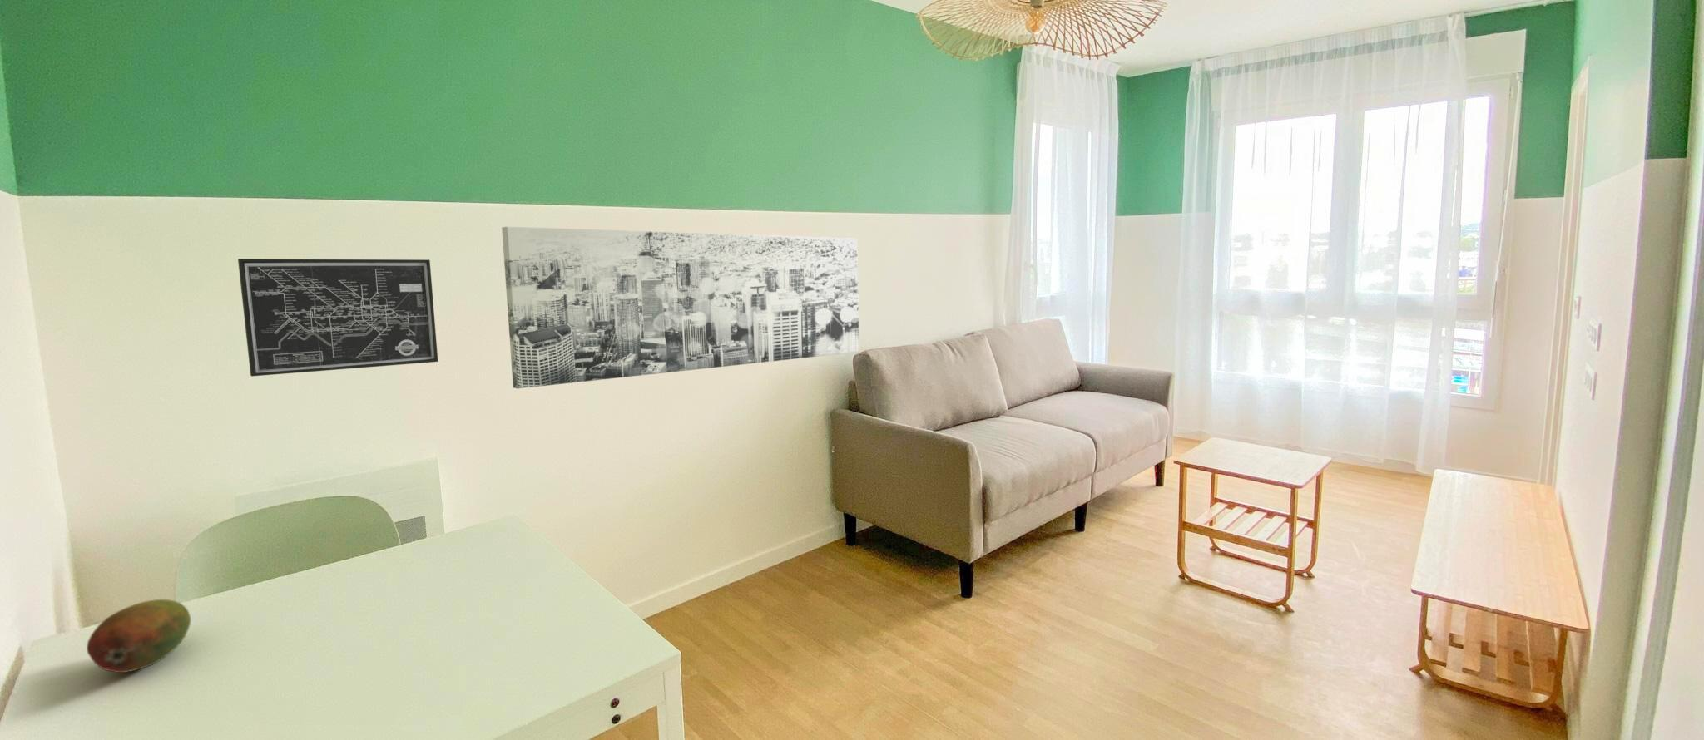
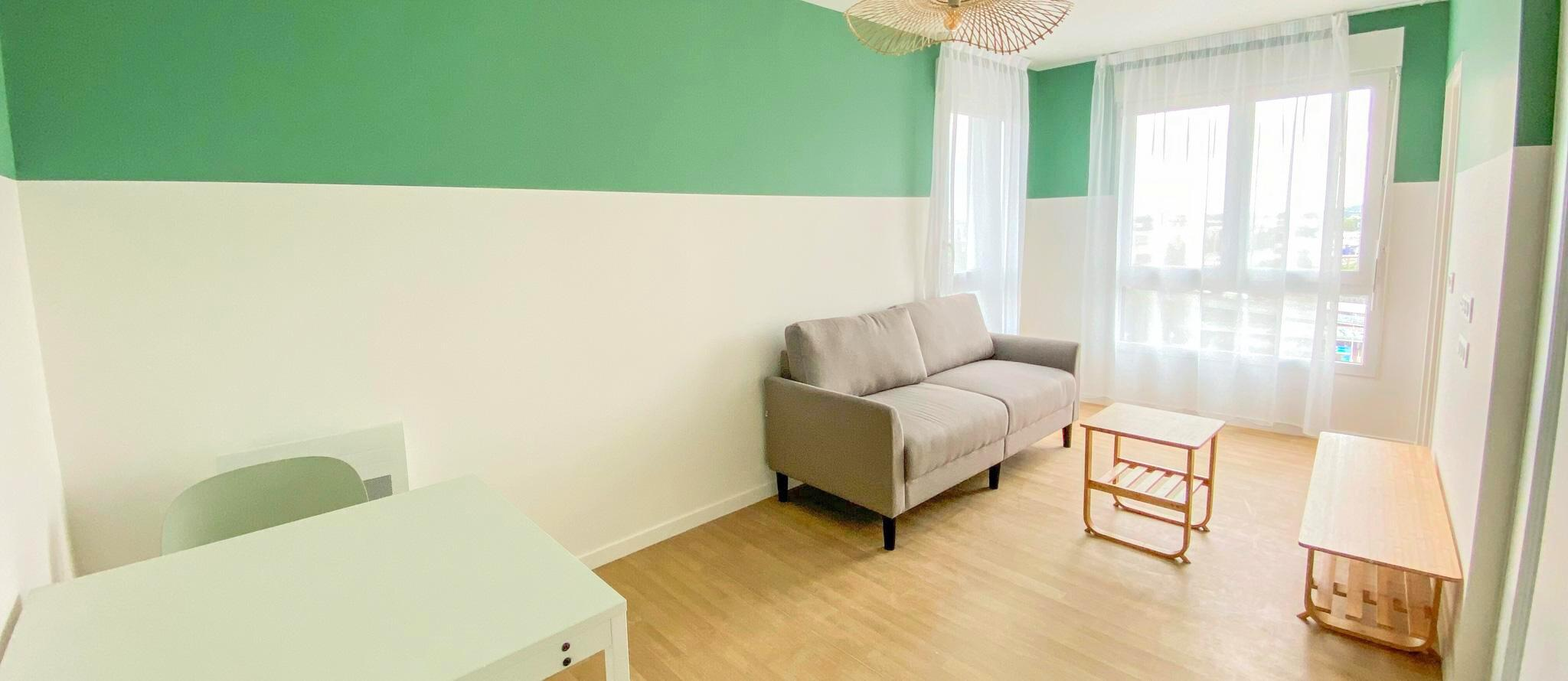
- wall art (712, 301)
- wall art (346, 314)
- fruit (141, 634)
